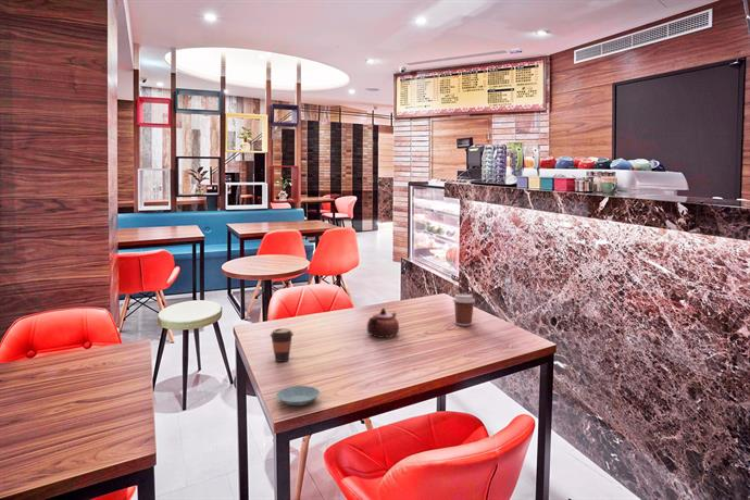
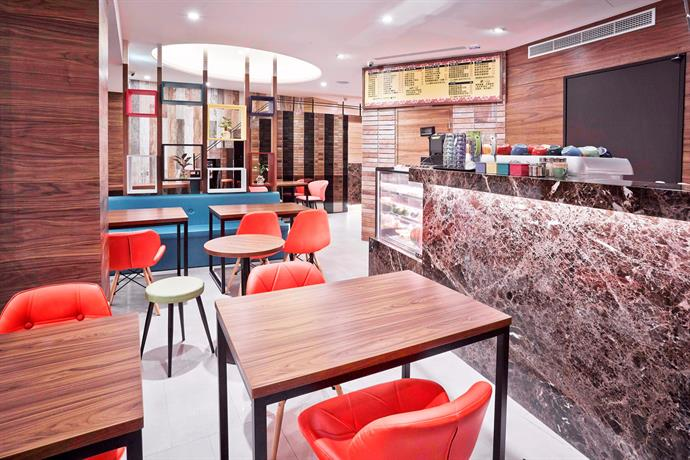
- coffee cup (282, 345)
- coffee cup (463, 309)
- teapot (382, 321)
- saucer (298, 397)
